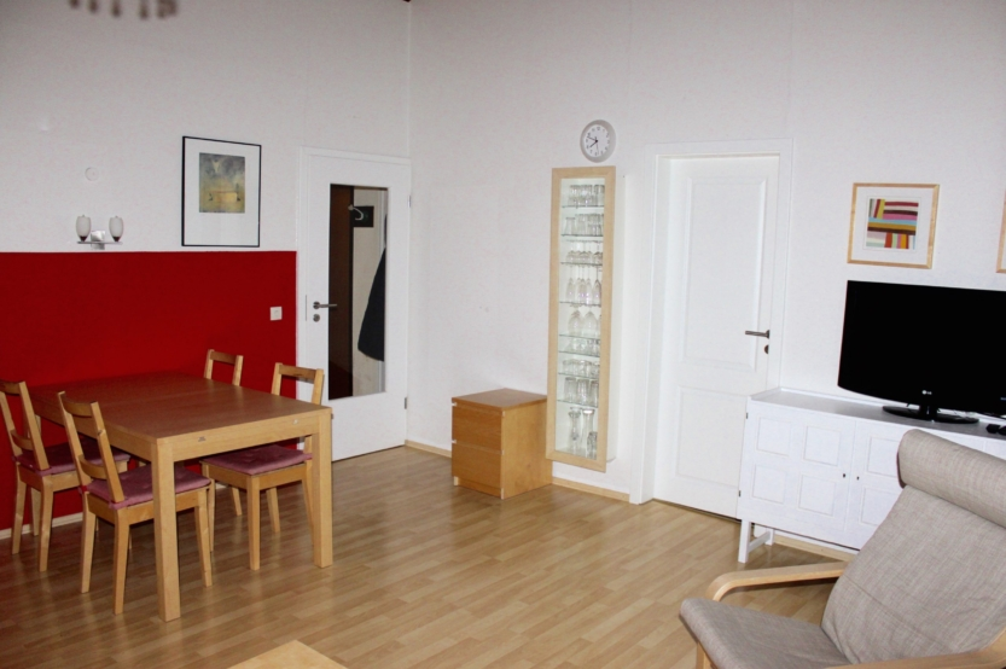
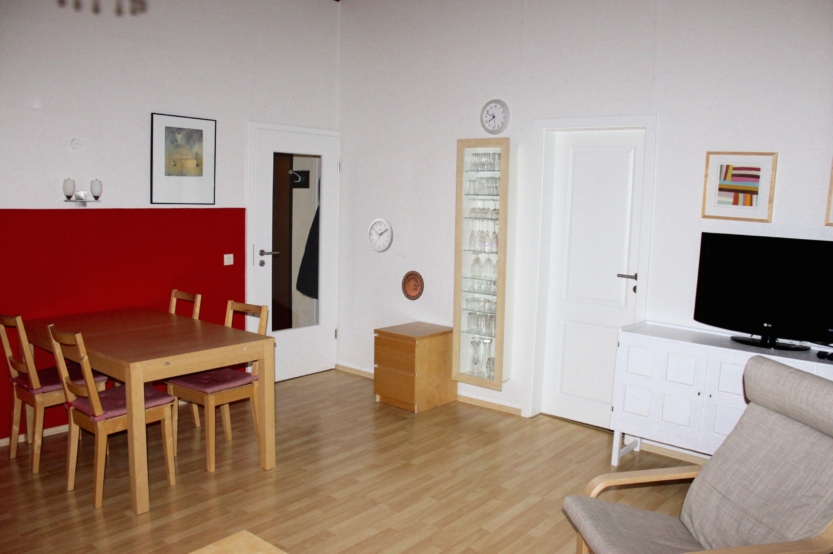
+ decorative plate (413, 285)
+ wall clock (379, 235)
